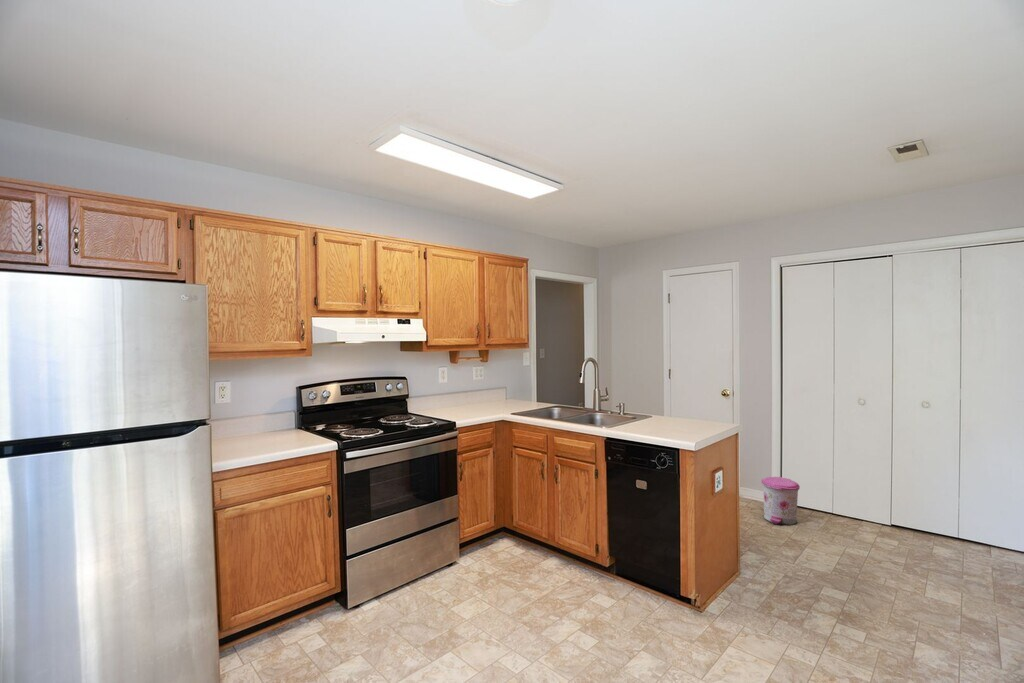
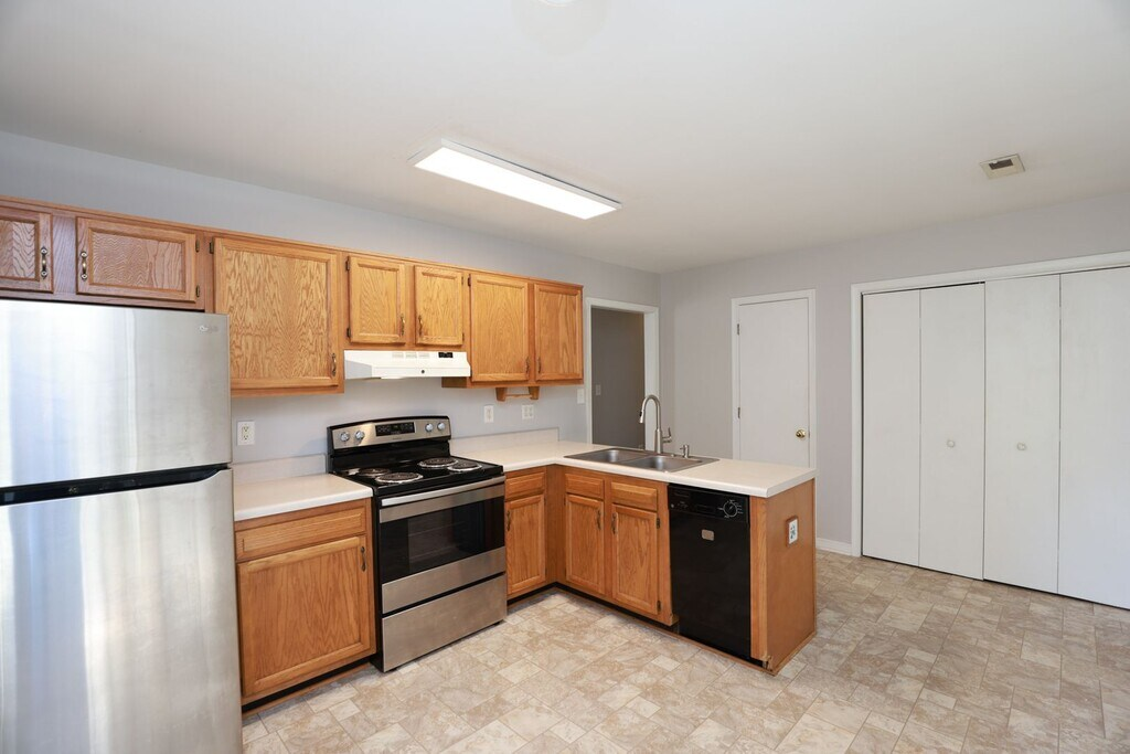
- trash can (780, 499)
